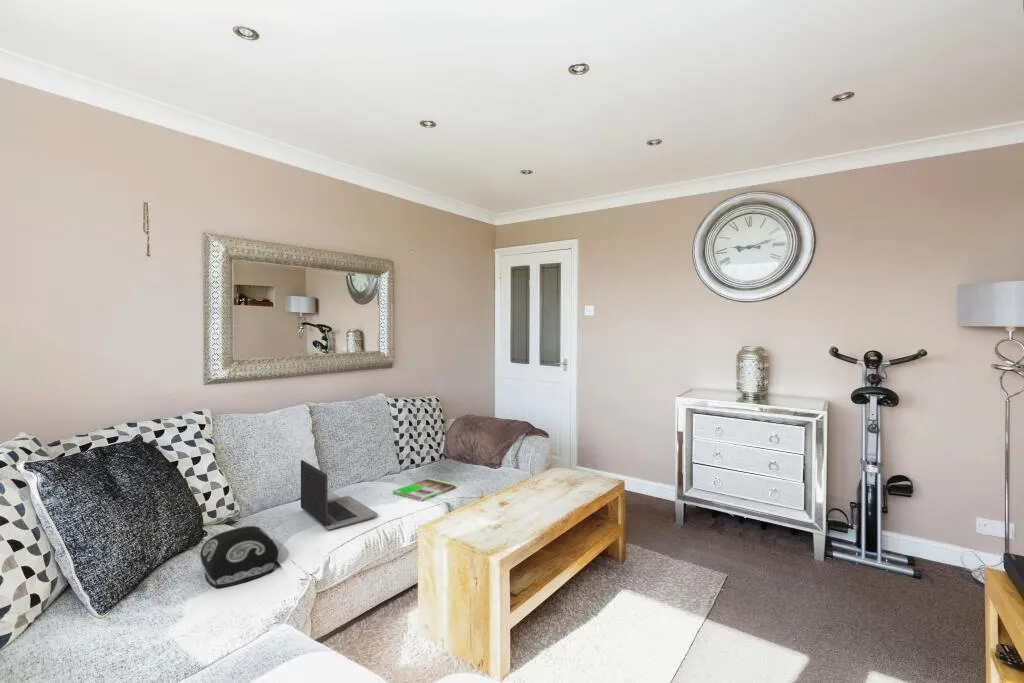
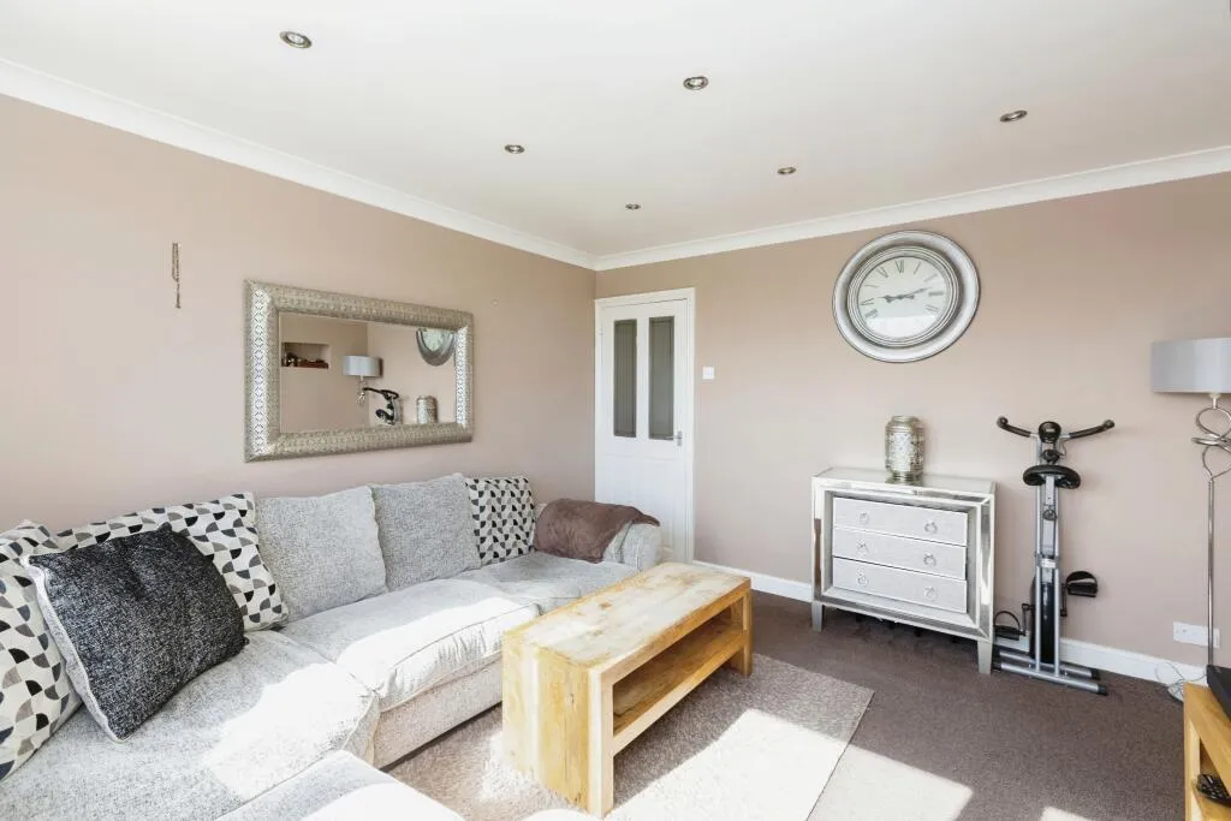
- magazine (425, 488)
- cushion (239, 550)
- laptop computer (340, 497)
